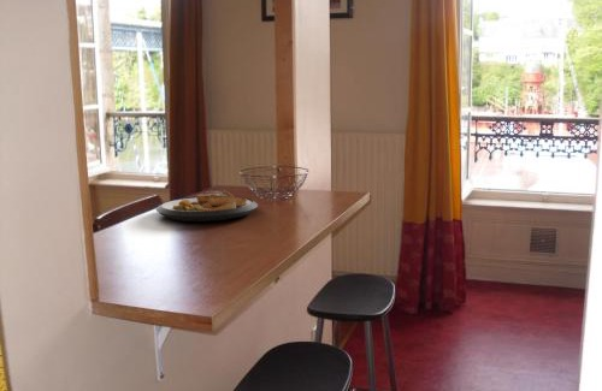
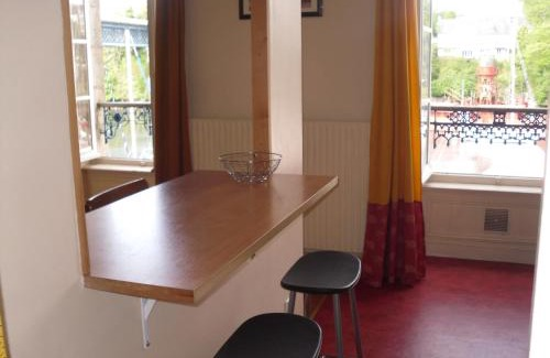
- plate (207, 203)
